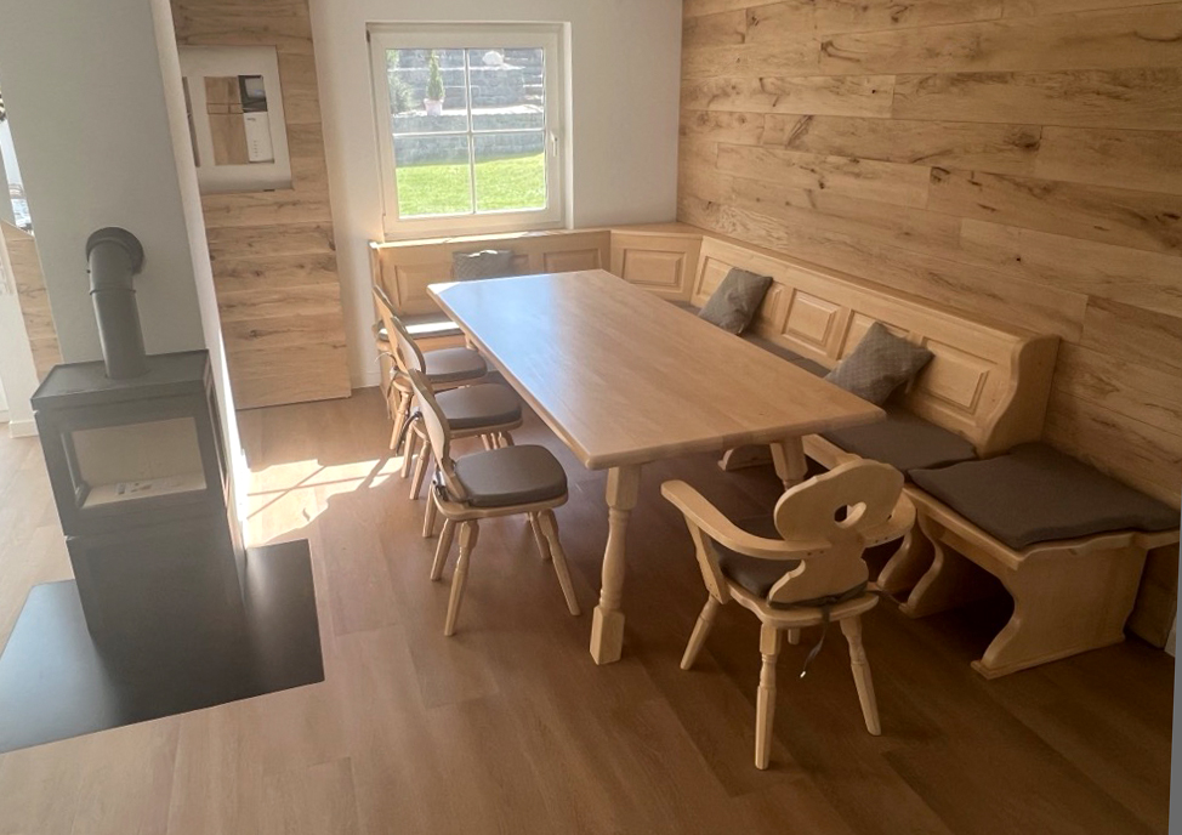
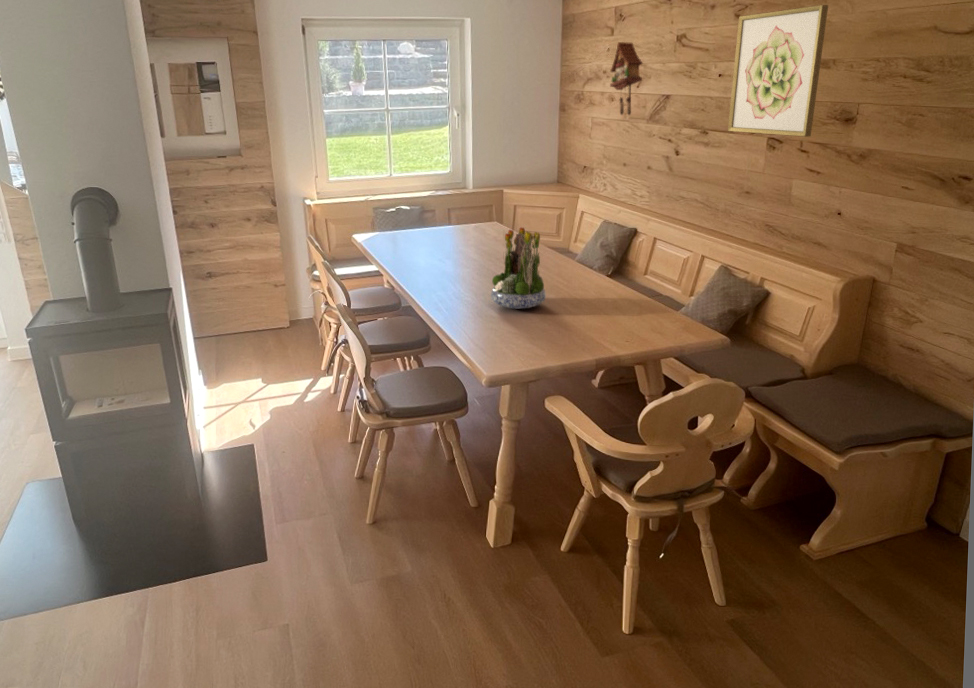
+ wall art (773, 73)
+ cuckoo clock (624, 79)
+ flower arrangement (517, 267)
